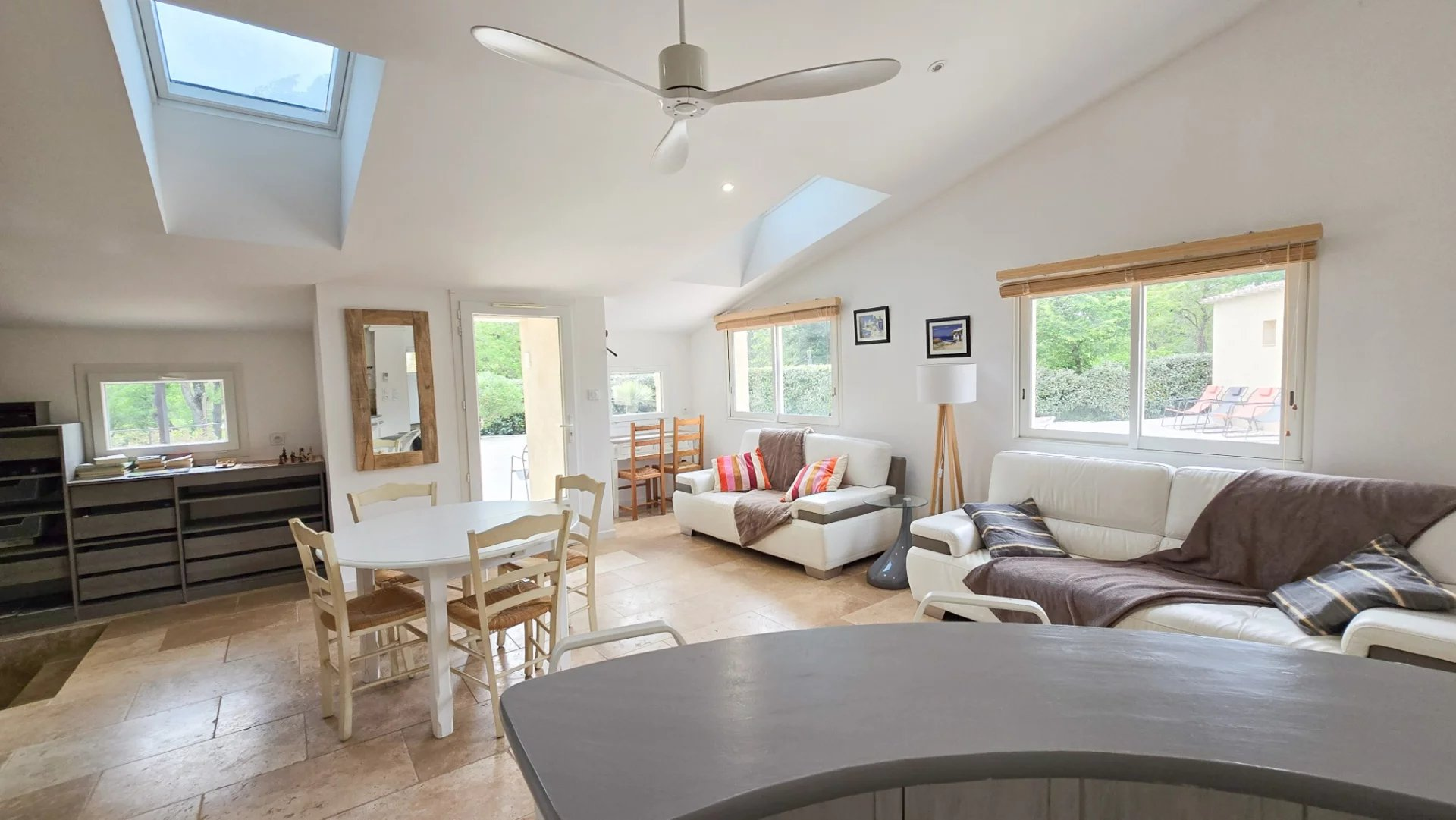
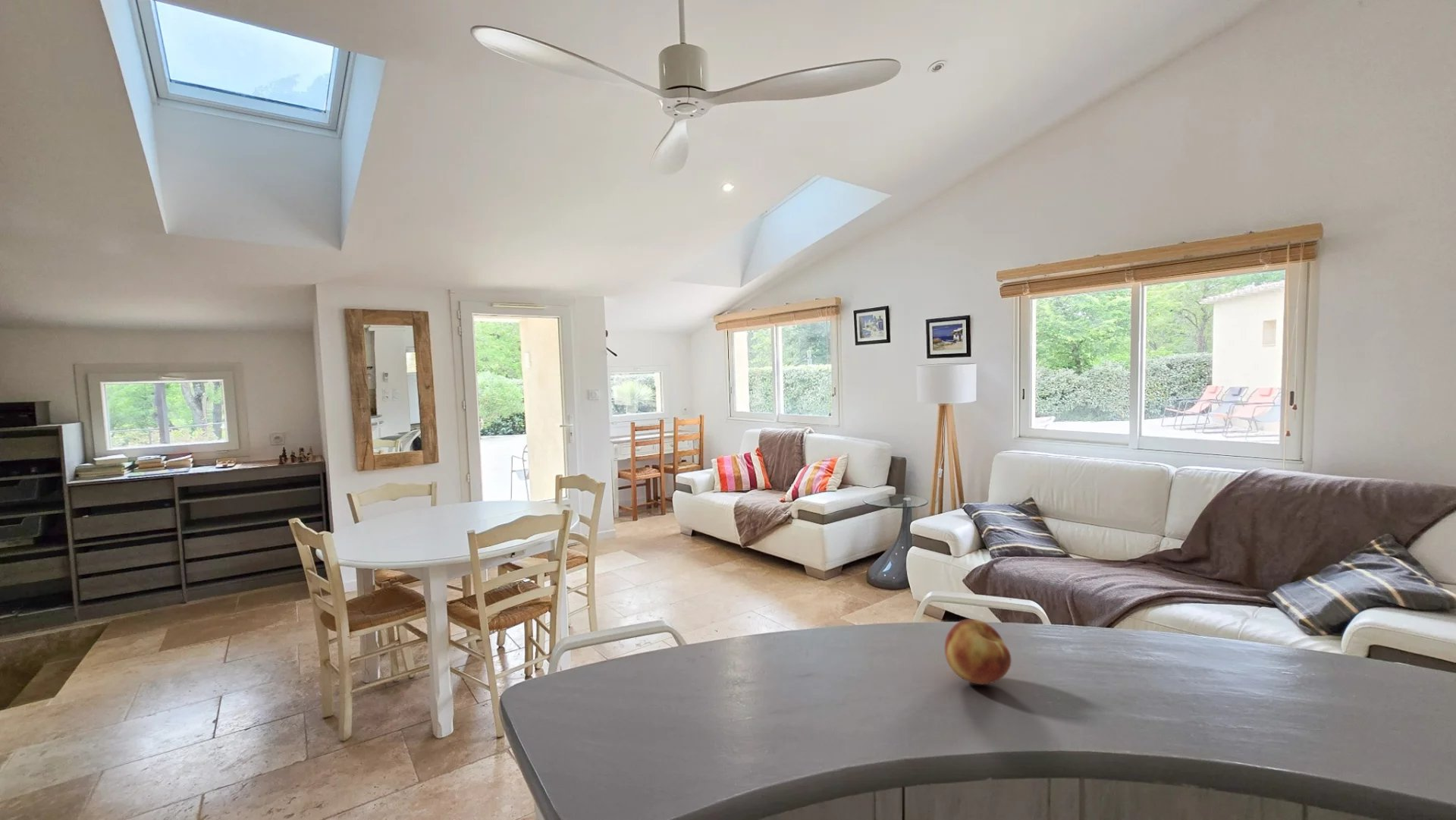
+ fruit (976, 652)
